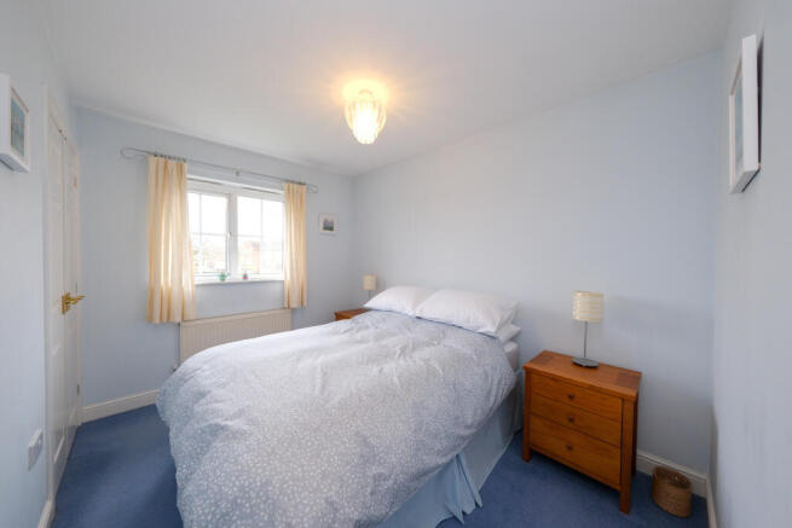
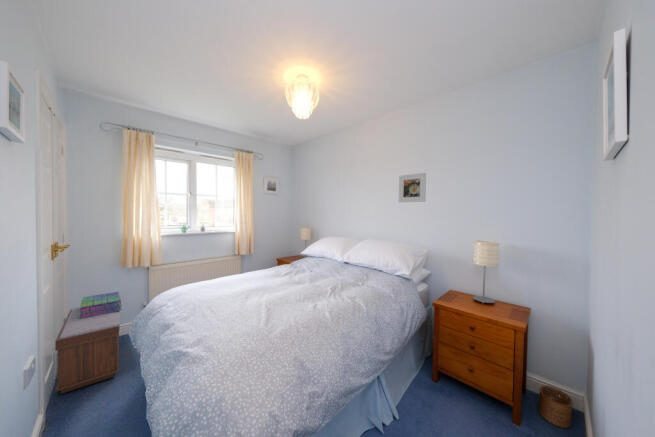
+ stack of books (101, 303)
+ bench (93, 339)
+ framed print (411, 188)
